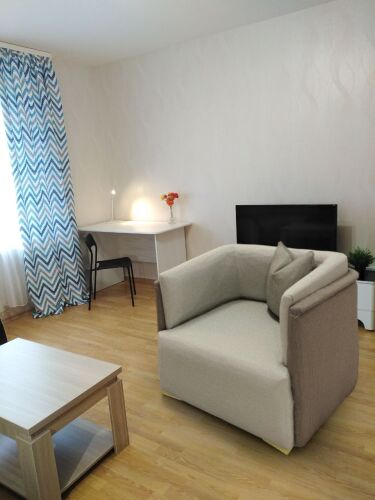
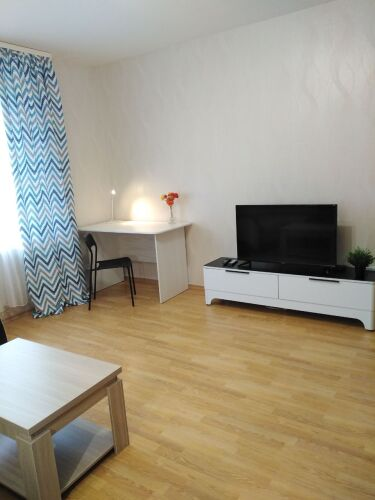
- armchair (254, 320)
